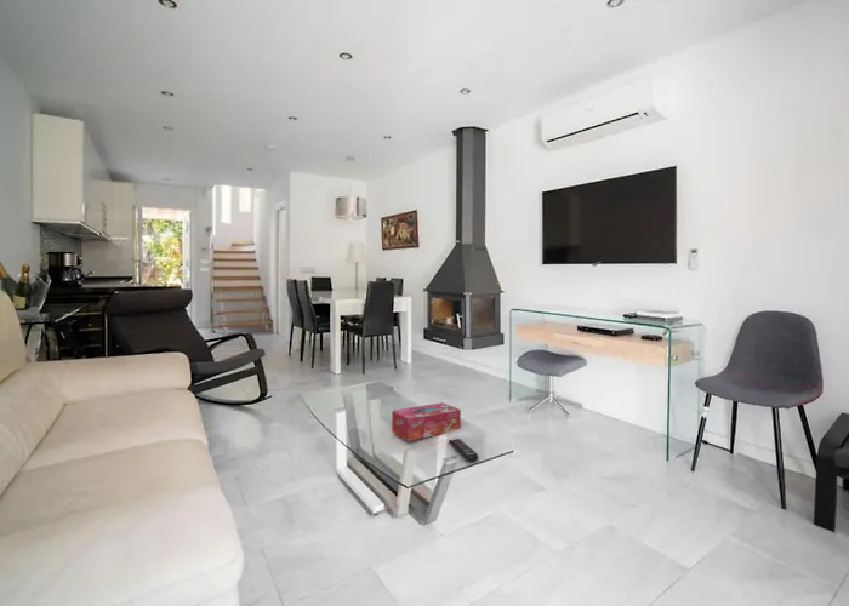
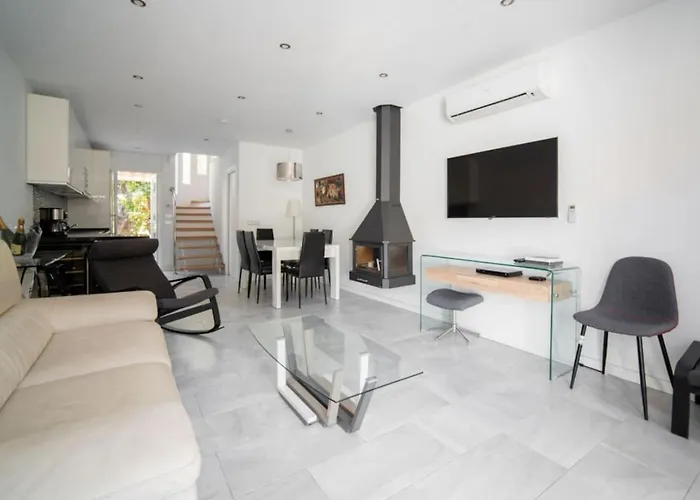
- remote control (462, 448)
- tissue box (426, 419)
